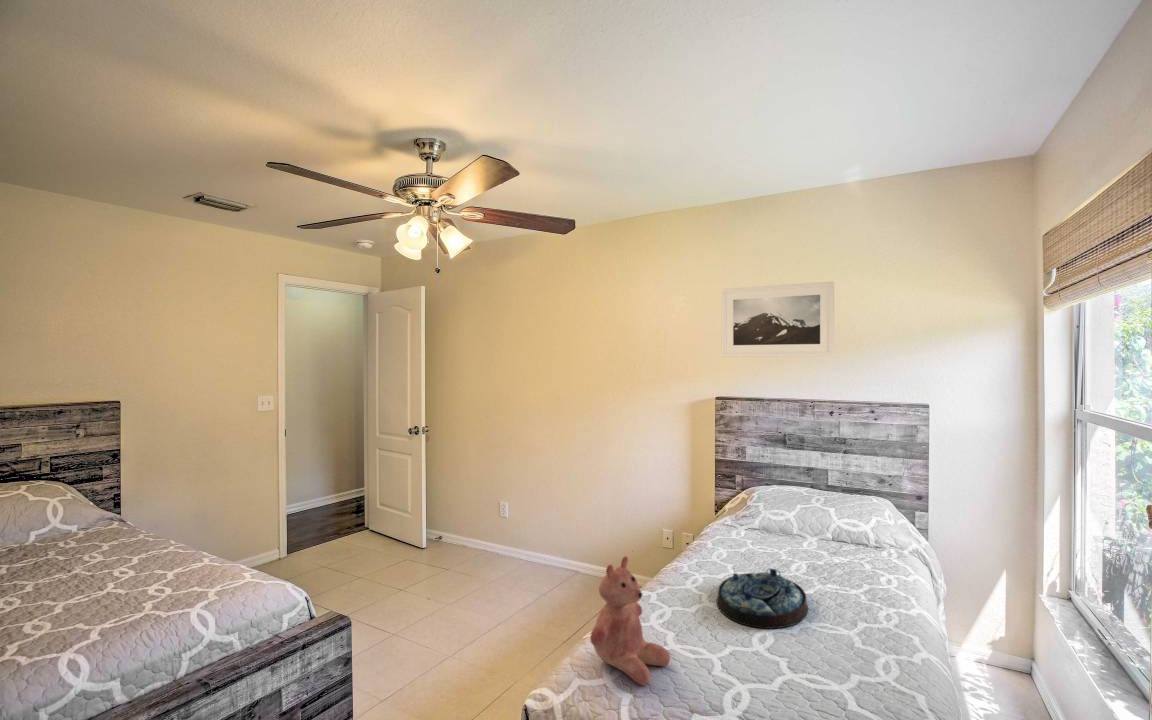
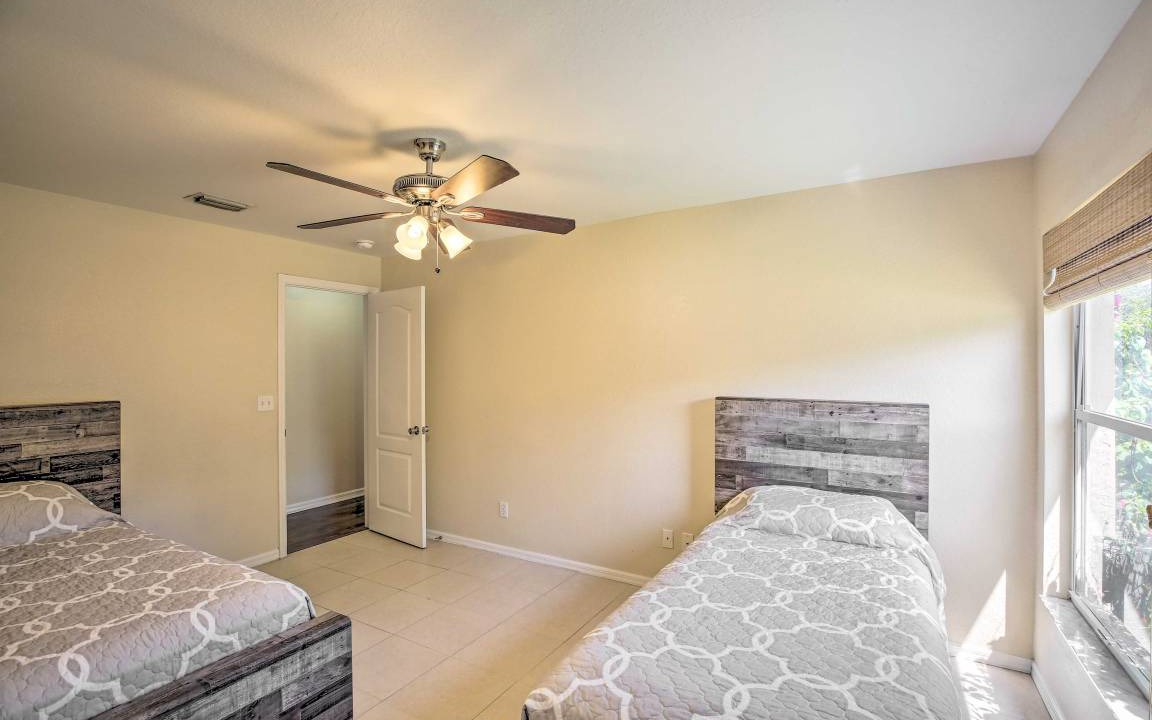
- serving tray (761, 591)
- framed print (775, 321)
- teddy bear (630, 614)
